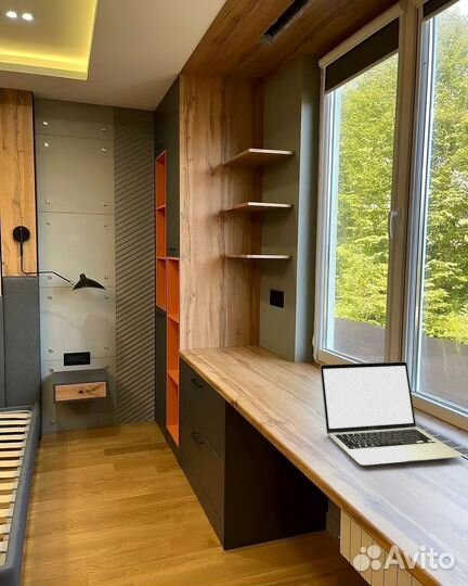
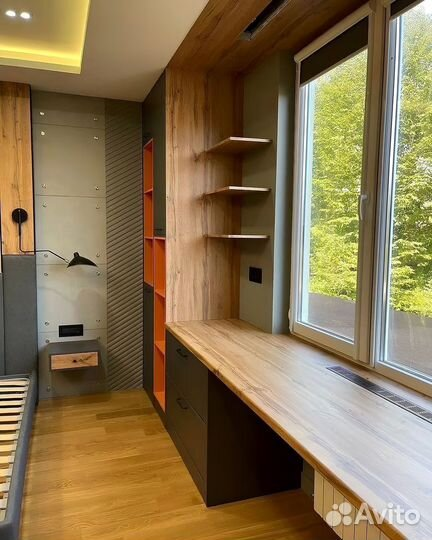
- laptop (386, 408)
